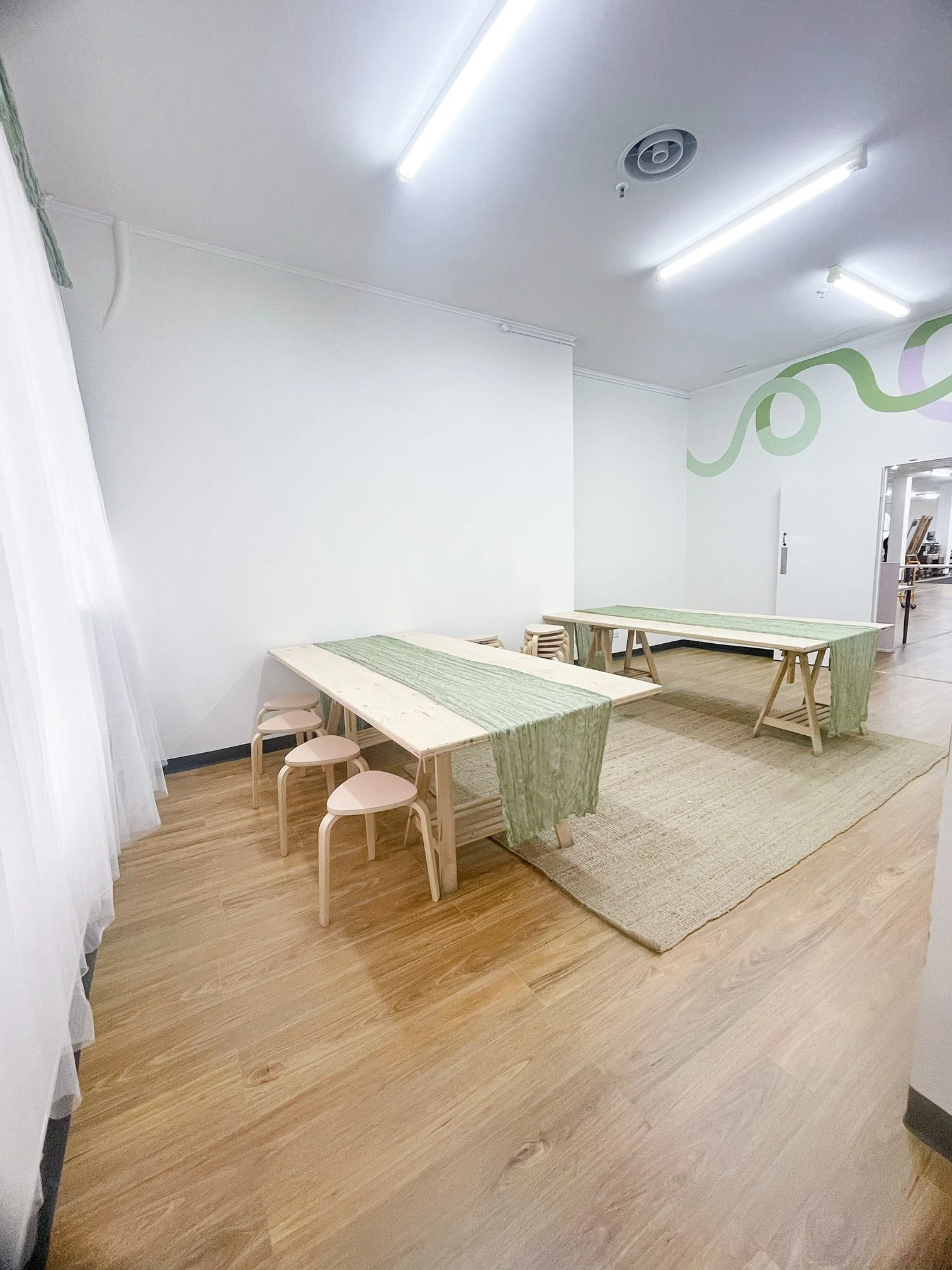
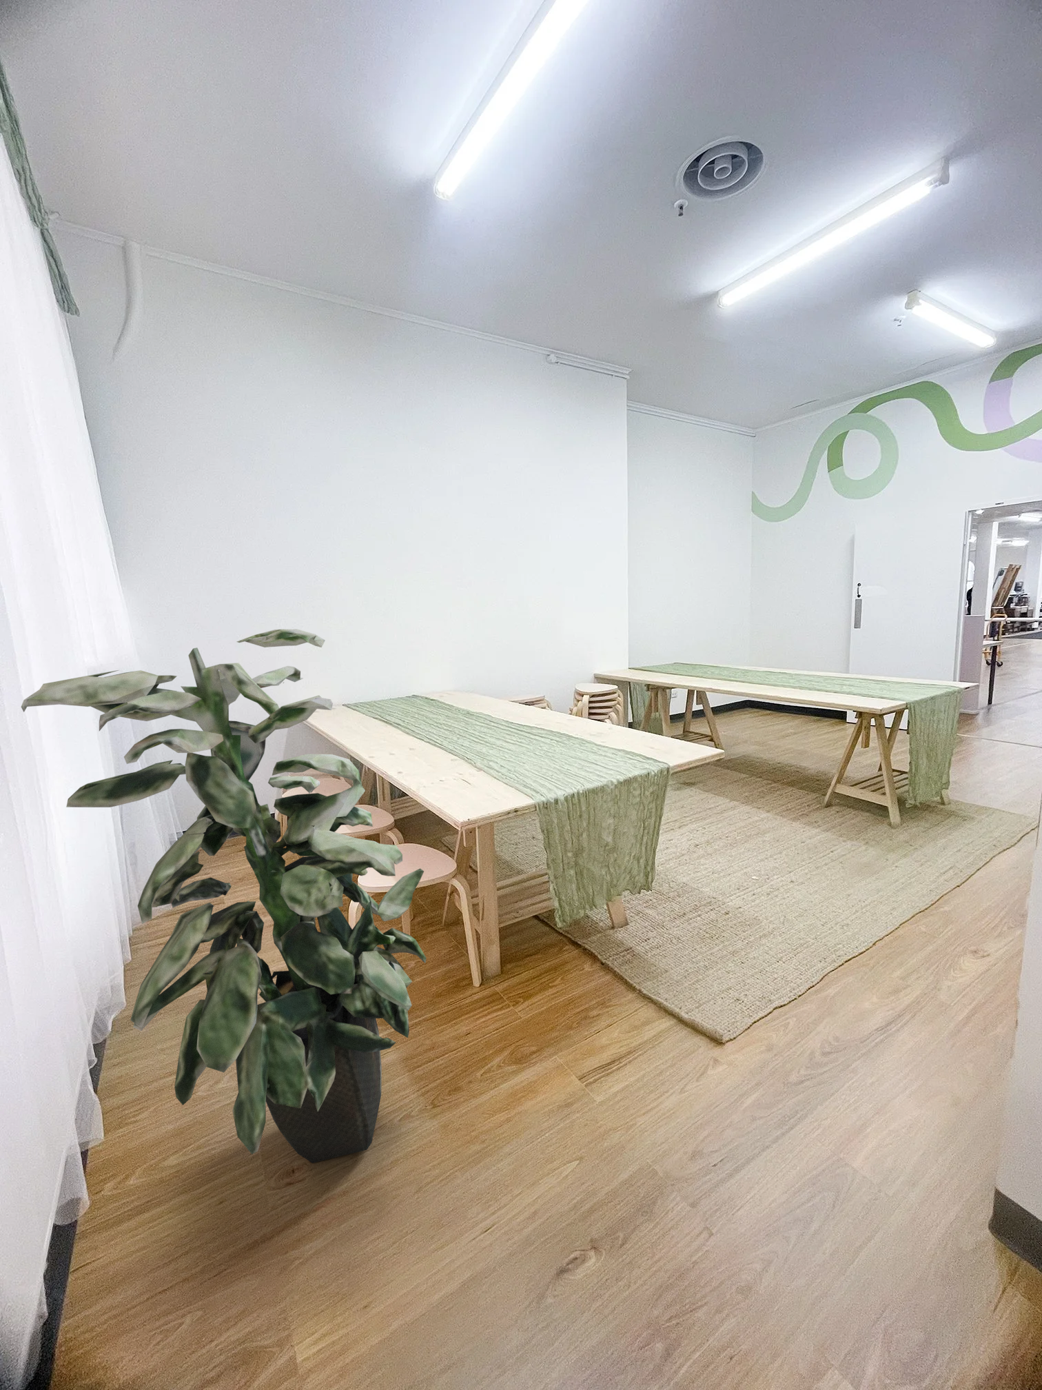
+ indoor plant (282, 914)
